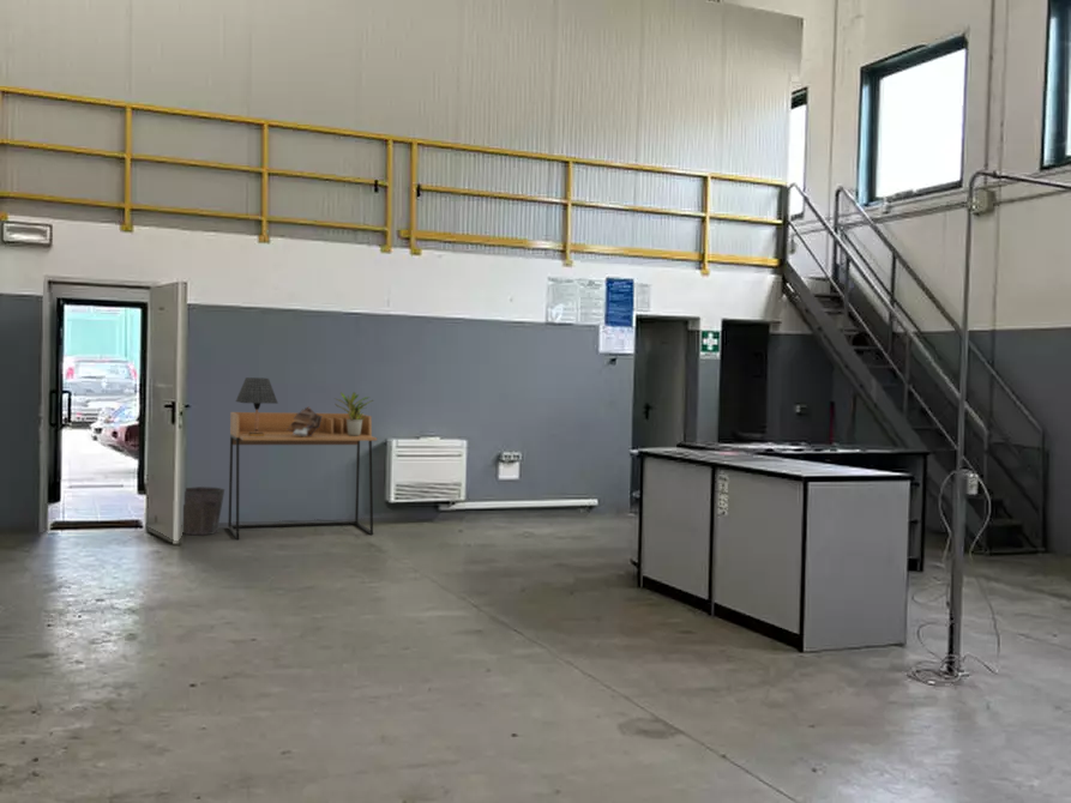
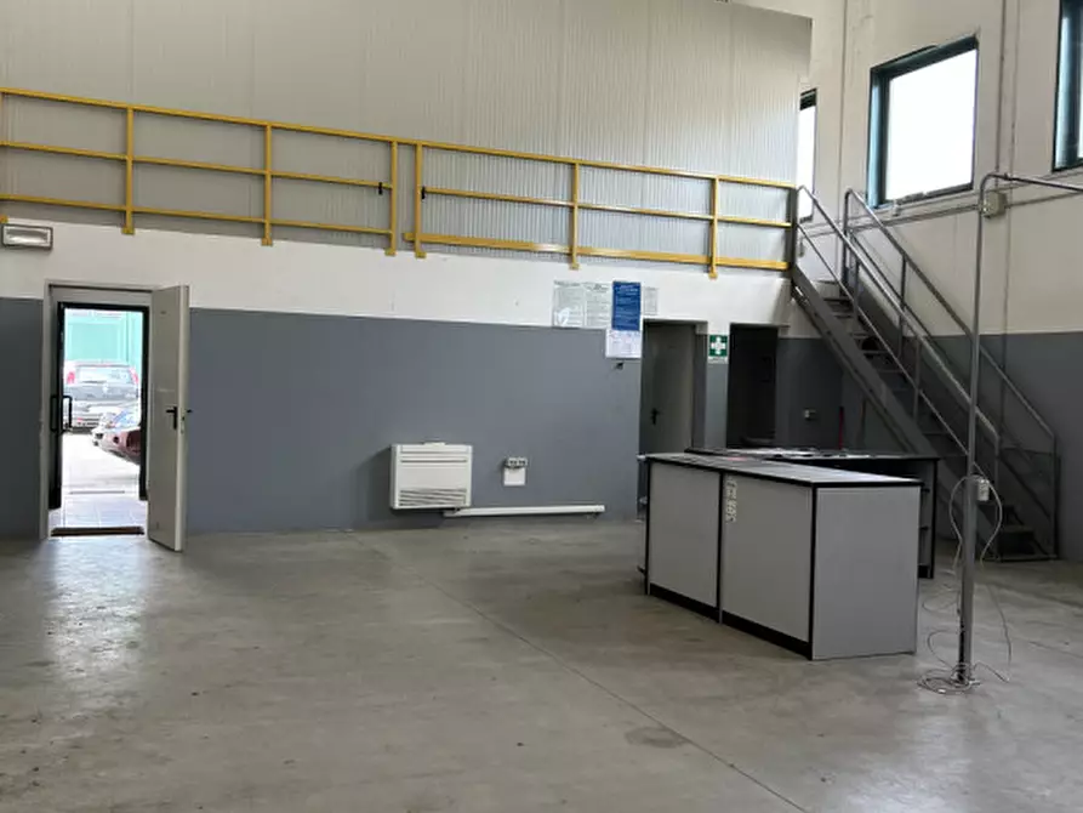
- potted plant (353, 413)
- stack of books (303, 421)
- table lamp (255, 406)
- desk (302, 443)
- waste bin (200, 511)
